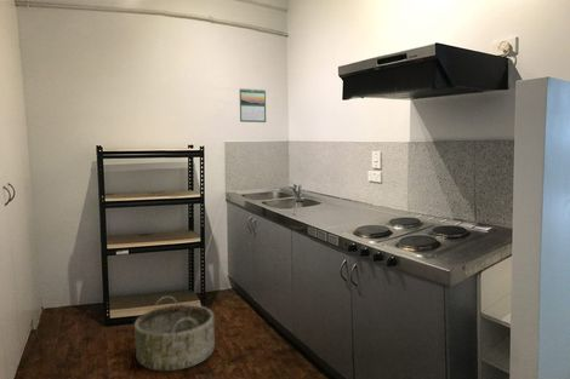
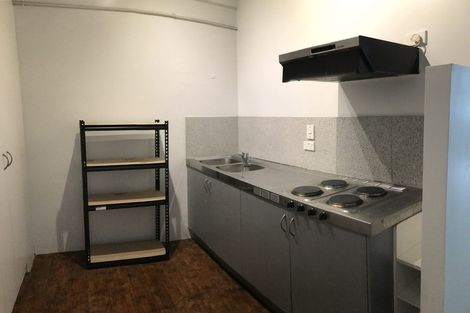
- calendar (252, 104)
- basket (175, 328)
